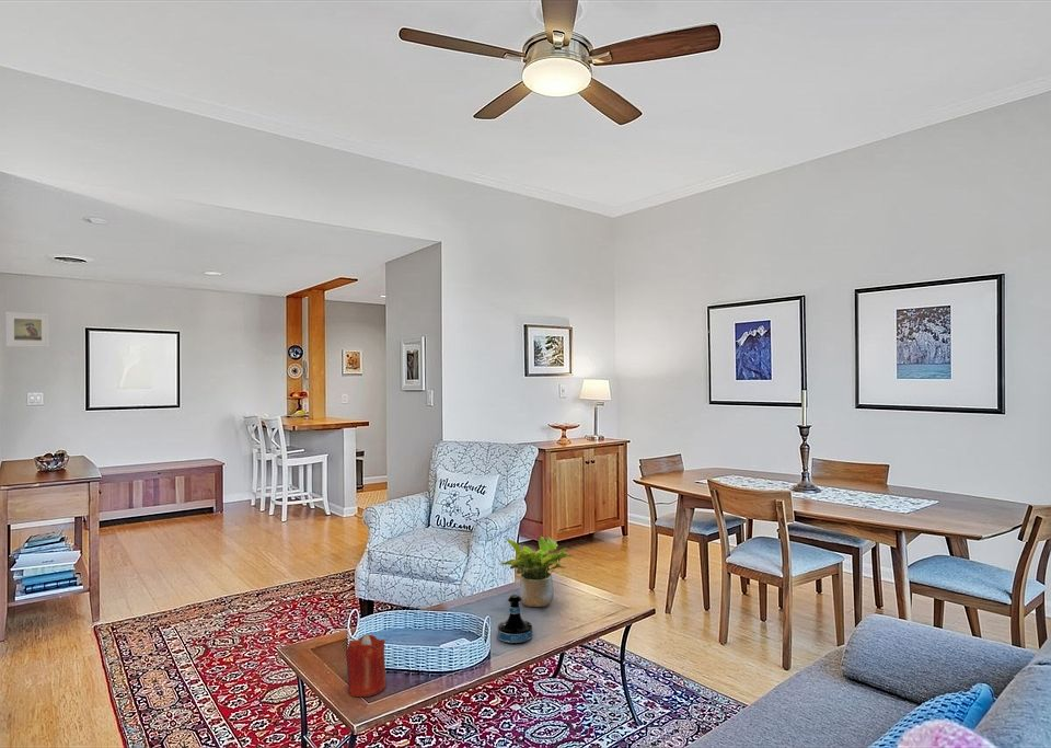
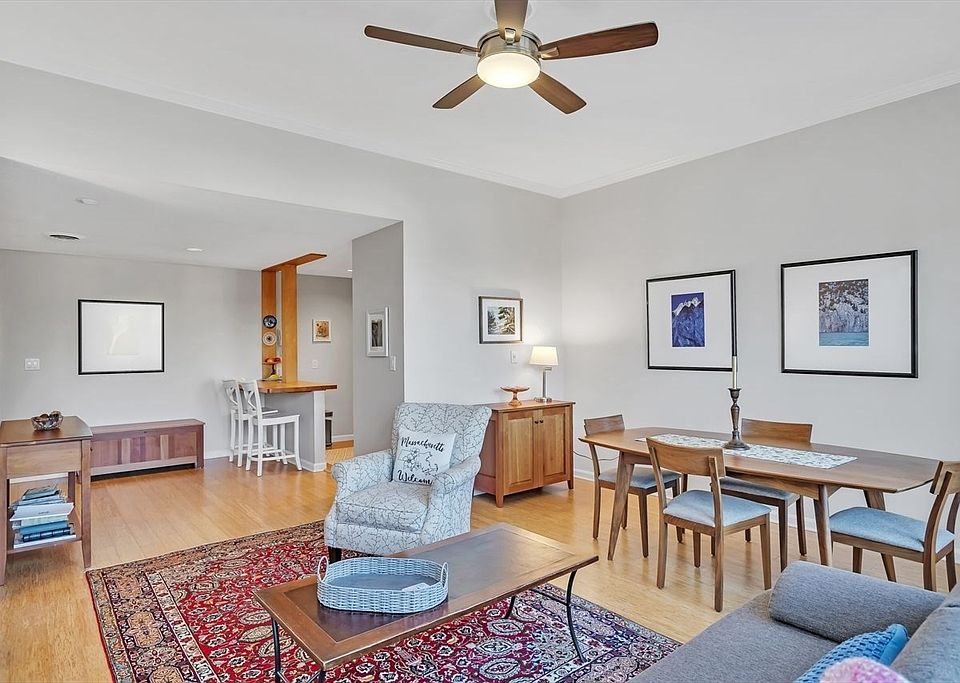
- potted plant (536, 569)
- tequila bottle (515, 618)
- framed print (27, 330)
- candle (366, 660)
